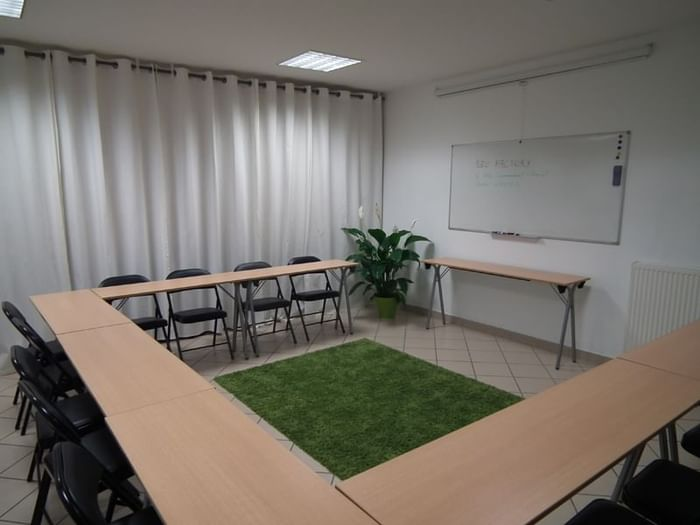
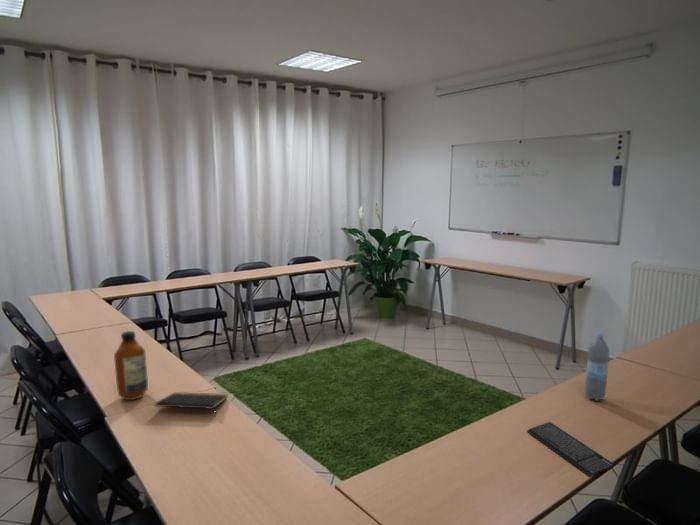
+ bottle (130, 365)
+ notepad (193, 400)
+ keyboard (567, 446)
+ water bottle (597, 366)
